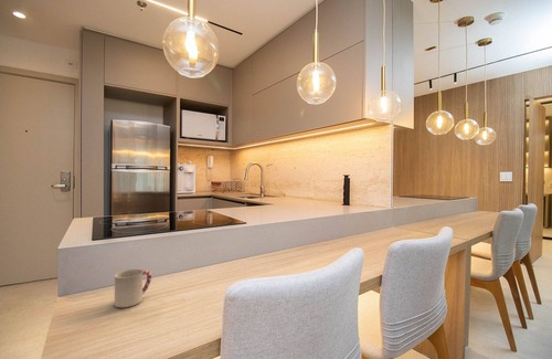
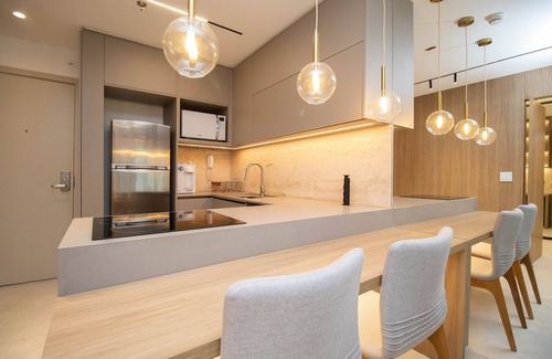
- cup (134, 285)
